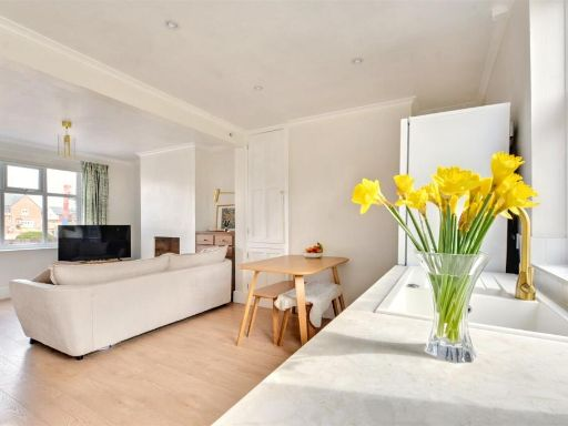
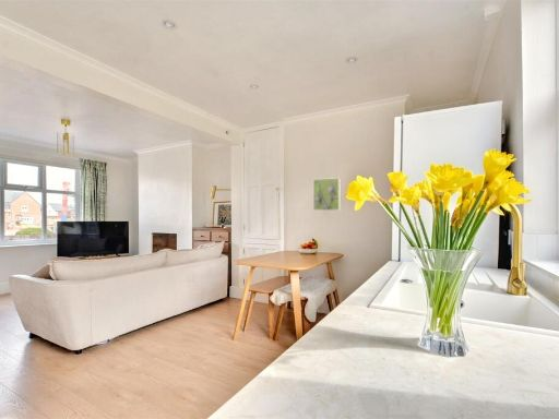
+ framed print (325, 194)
